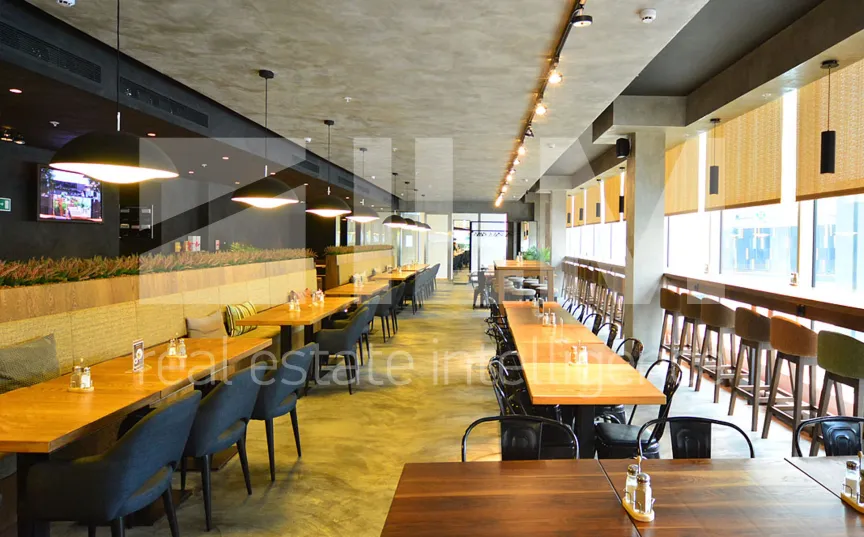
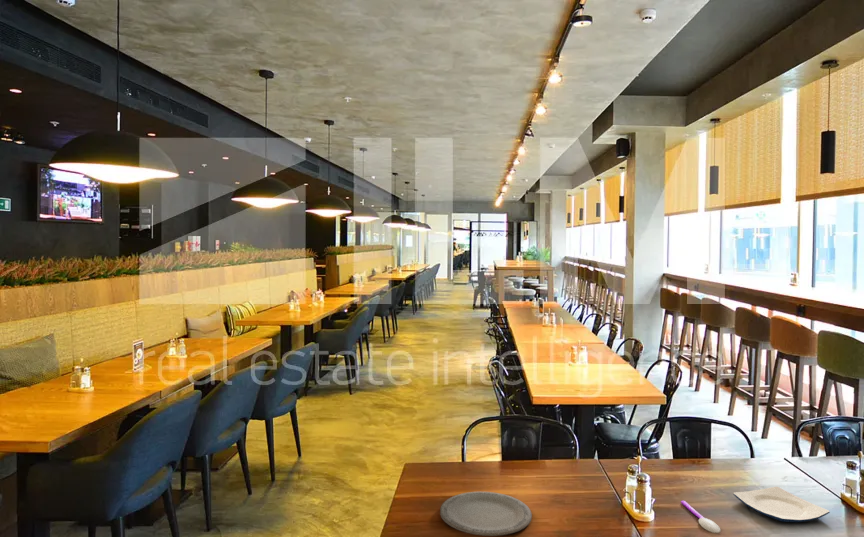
+ plate (485, 513)
+ spoon (698, 515)
+ plate (779, 505)
